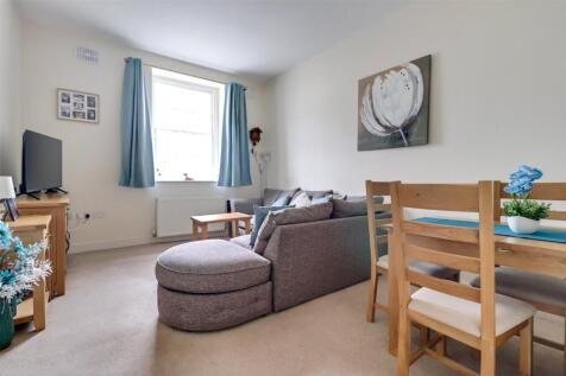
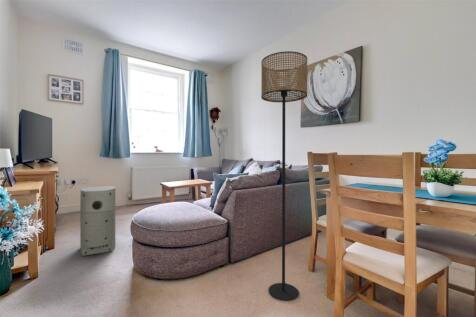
+ air purifier (98, 218)
+ floor lamp (283, 176)
